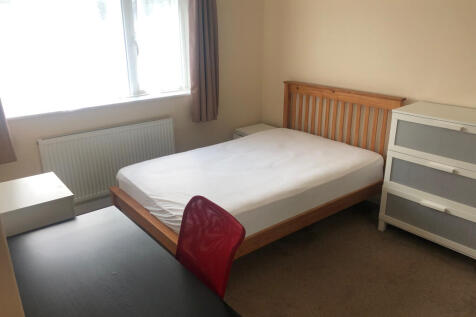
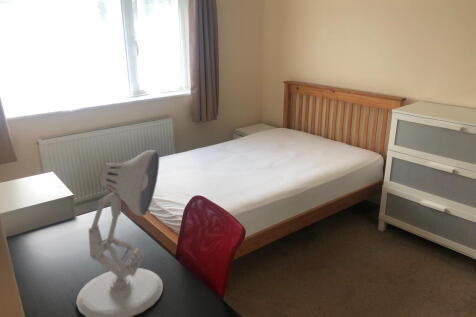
+ desk lamp (115, 226)
